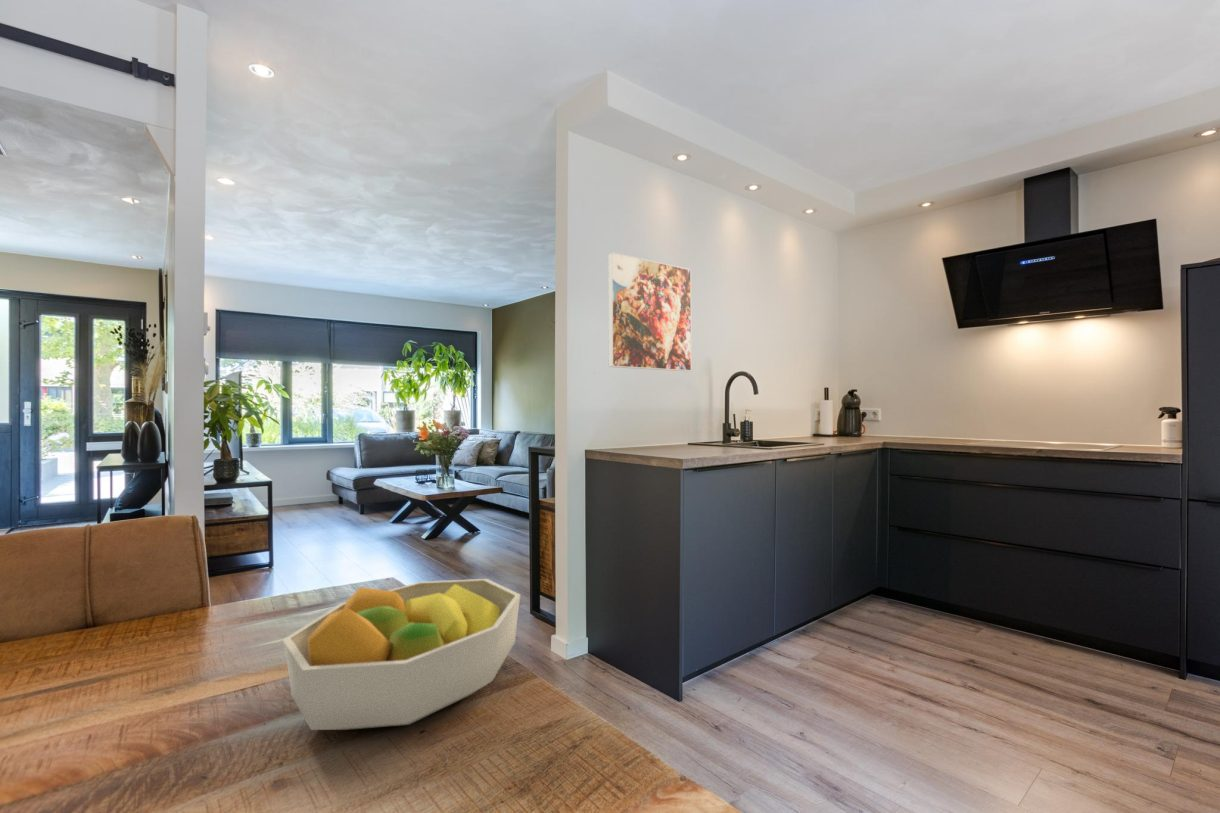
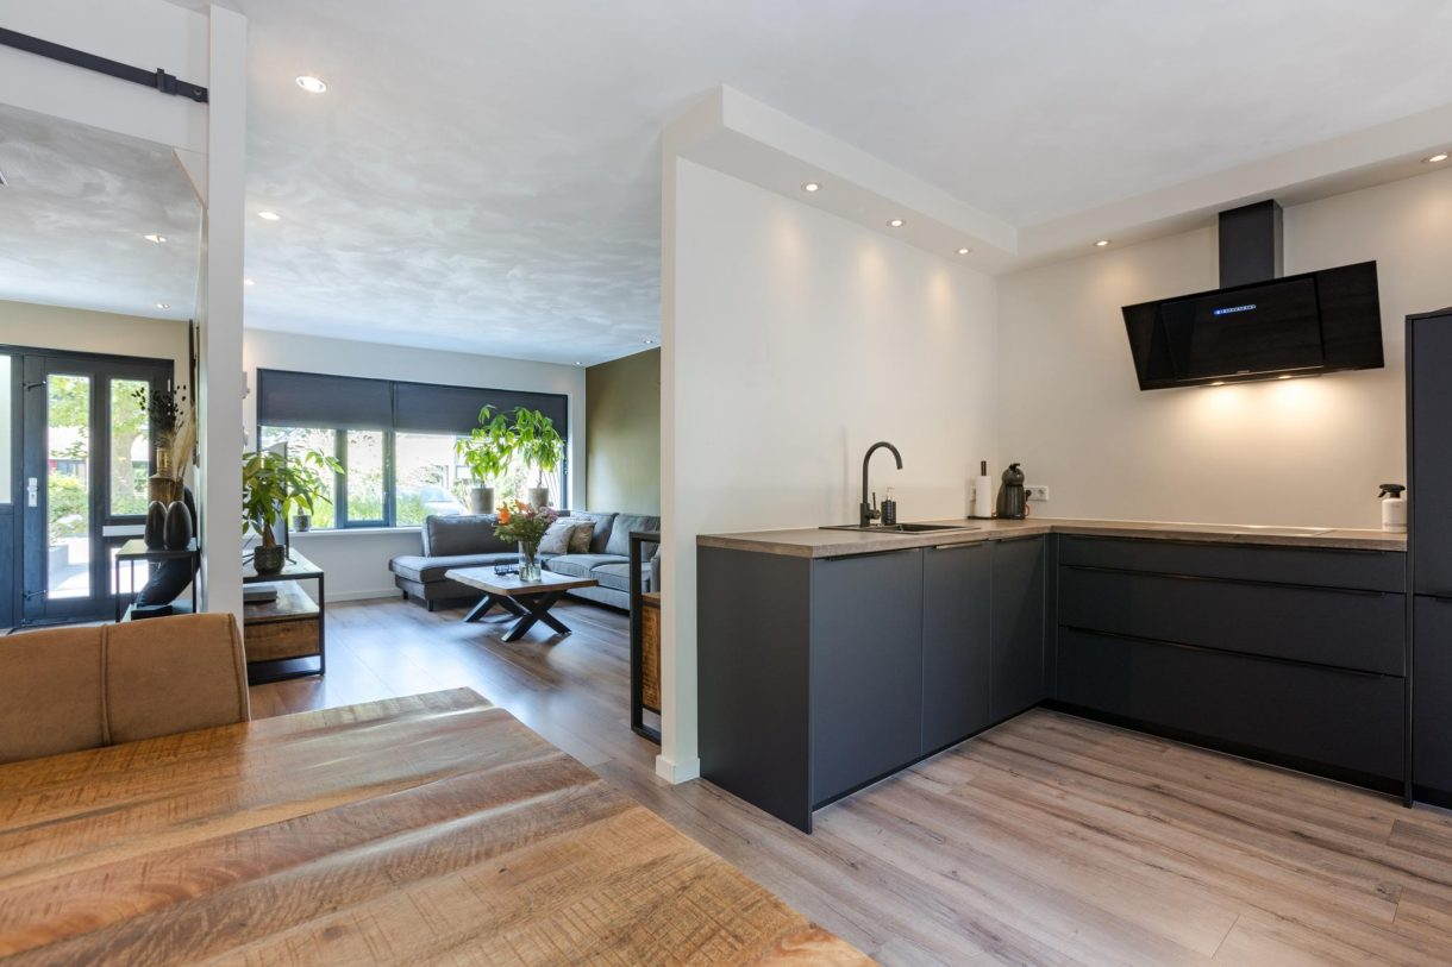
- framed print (652, 315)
- fruit bowl (414, 633)
